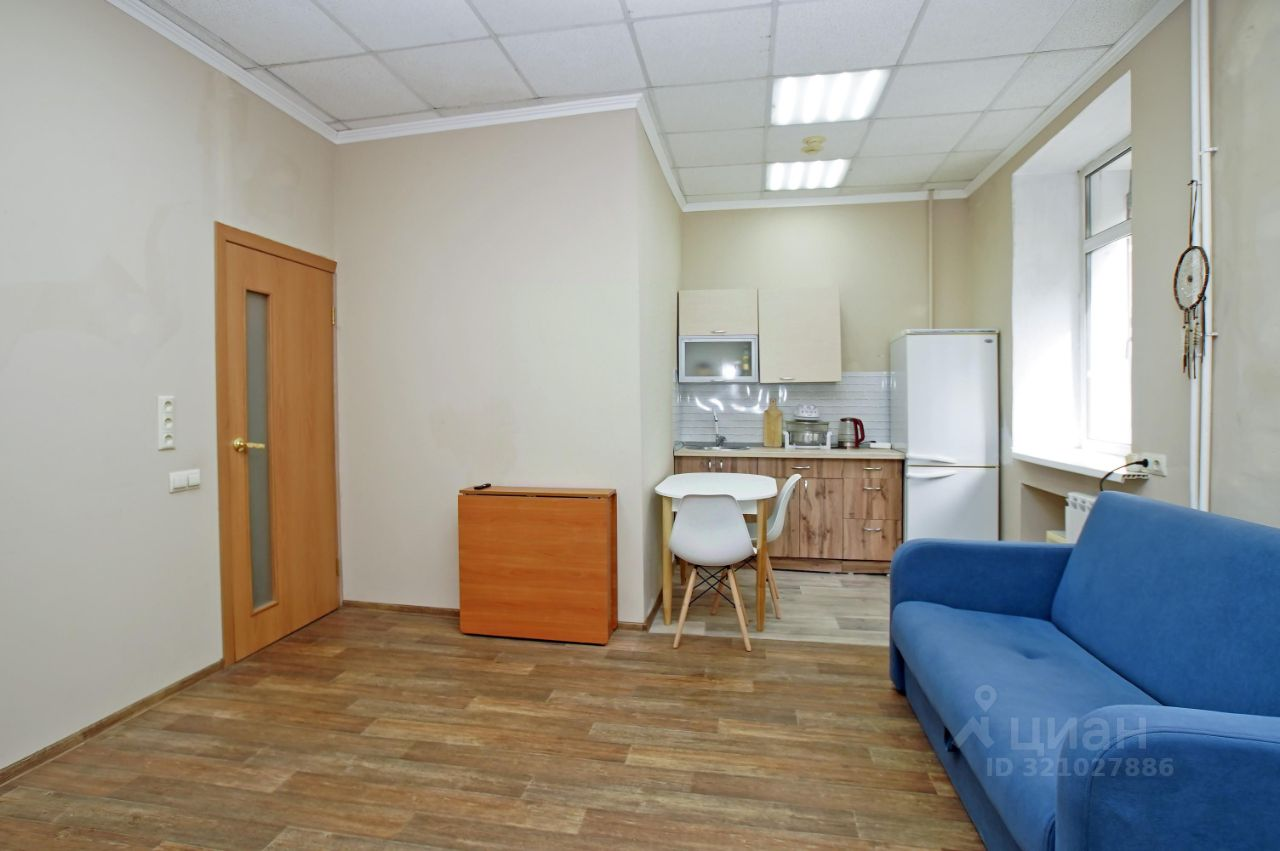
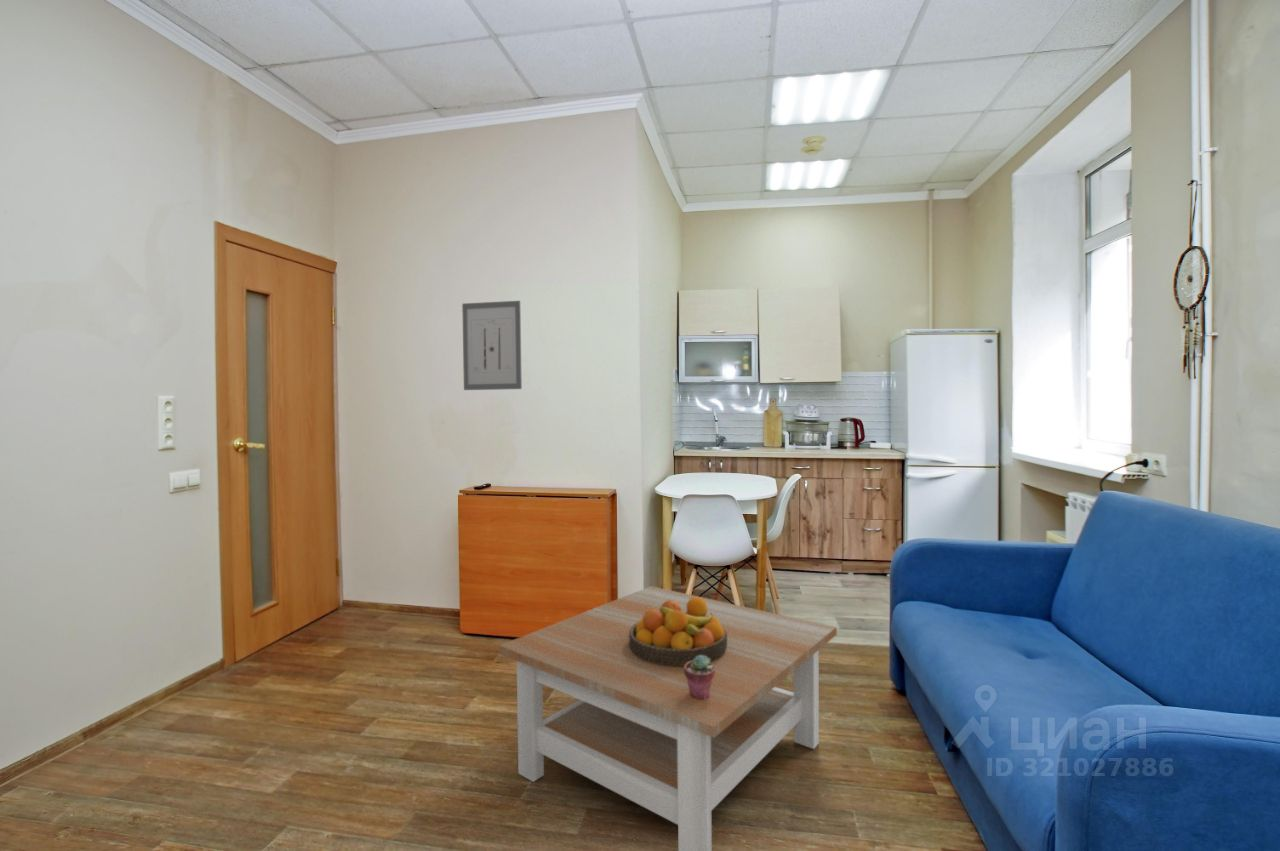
+ fruit bowl (677, 624)
+ potted succulent (699, 674)
+ wall art (491, 346)
+ coffee table (673, 697)
